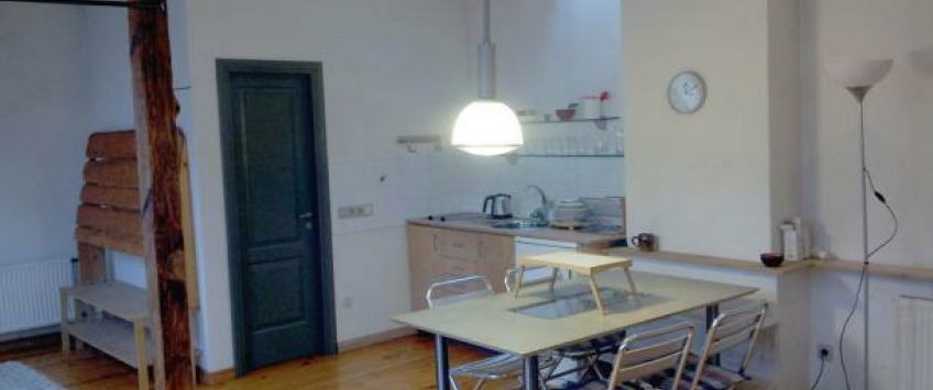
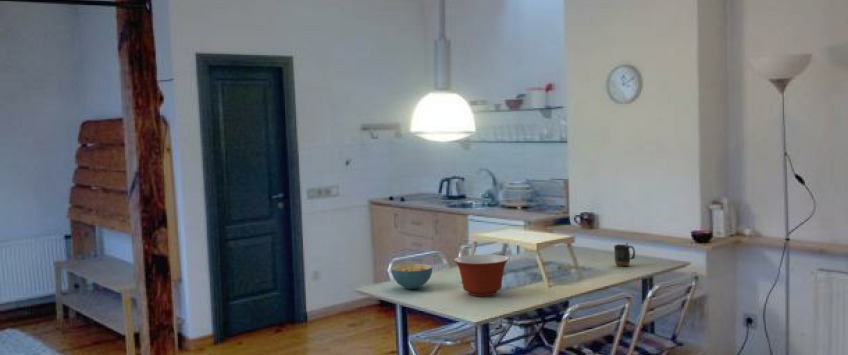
+ mug (625, 254)
+ cereal bowl (412, 277)
+ mixing bowl (481, 276)
